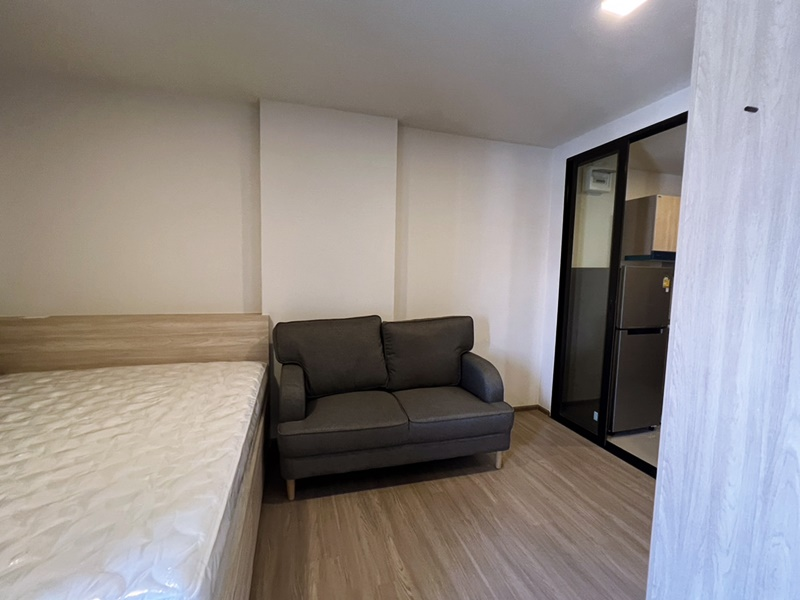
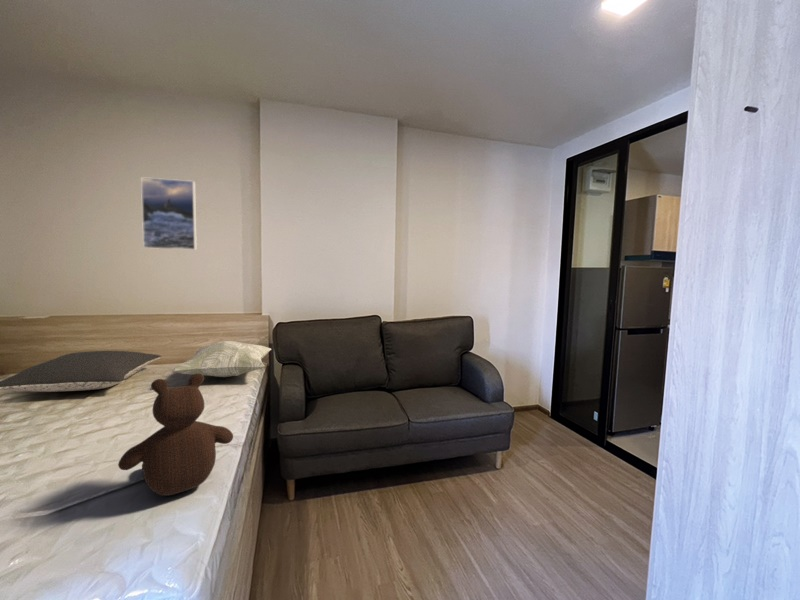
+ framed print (169, 214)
+ pillow (88, 369)
+ decorative pillow (228, 358)
+ teddy bear (178, 426)
